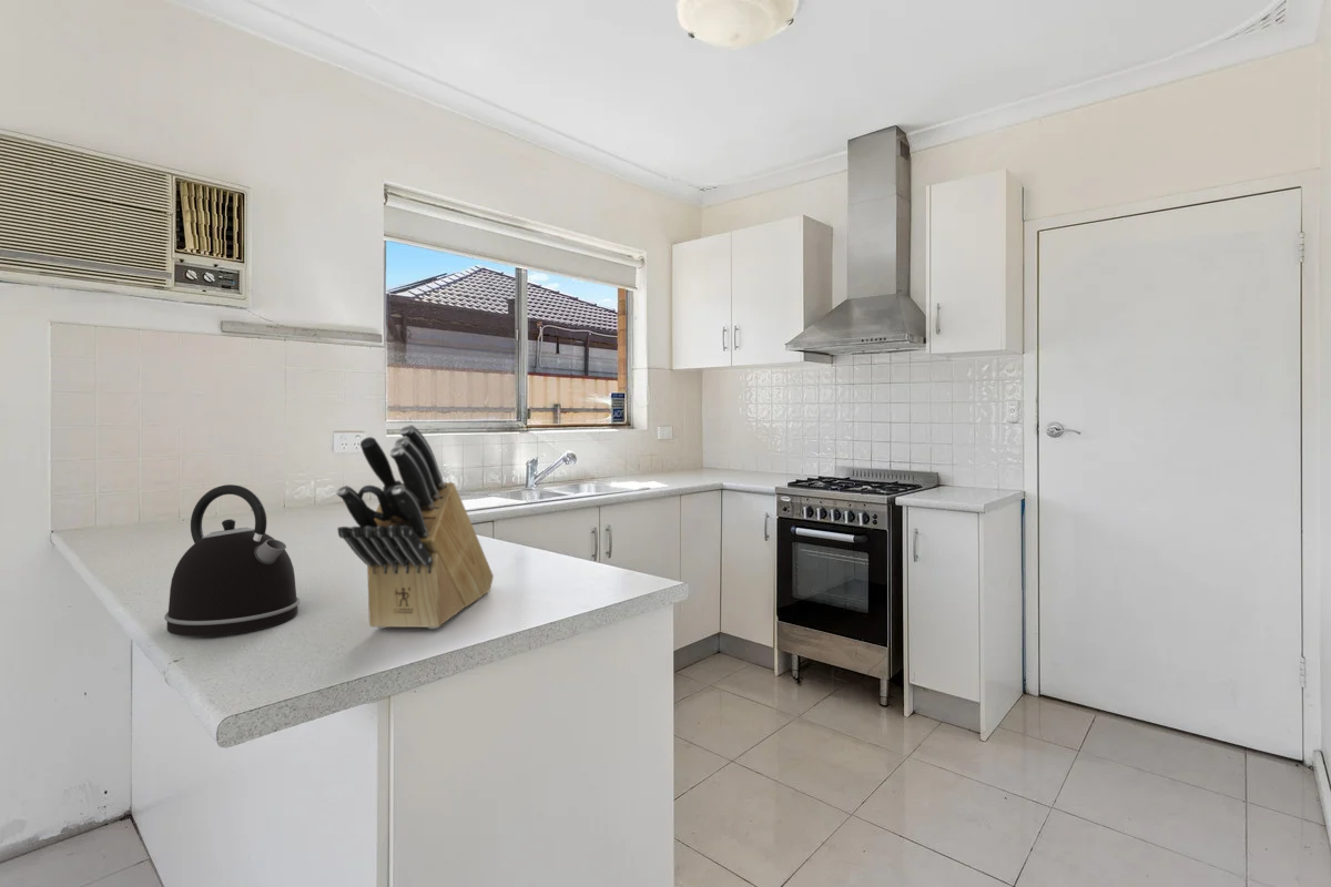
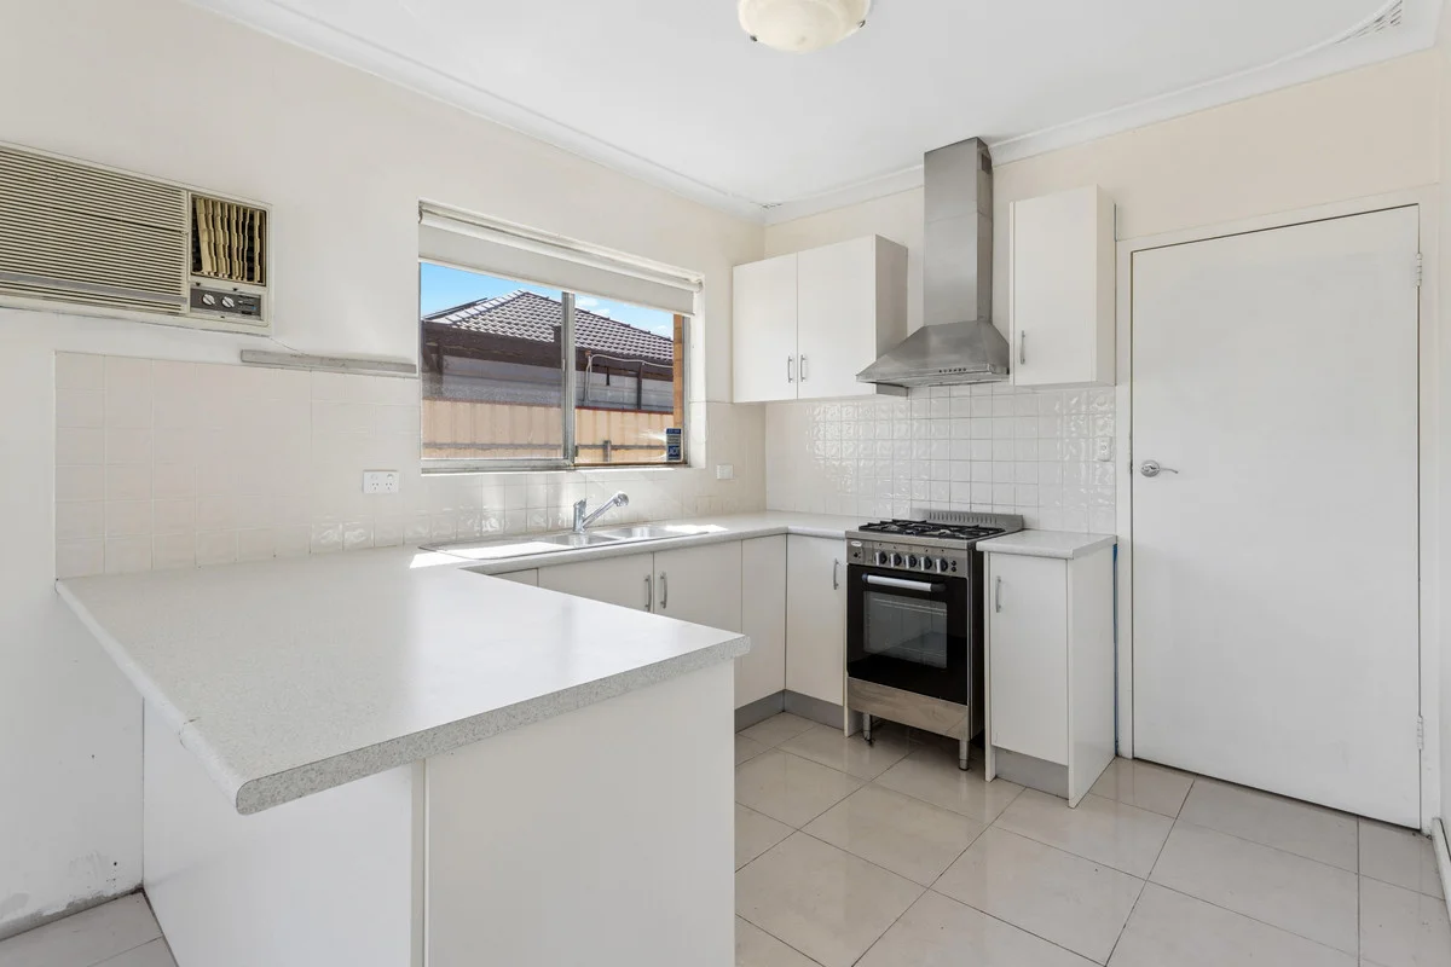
- kettle (234, 552)
- knife block (425, 521)
